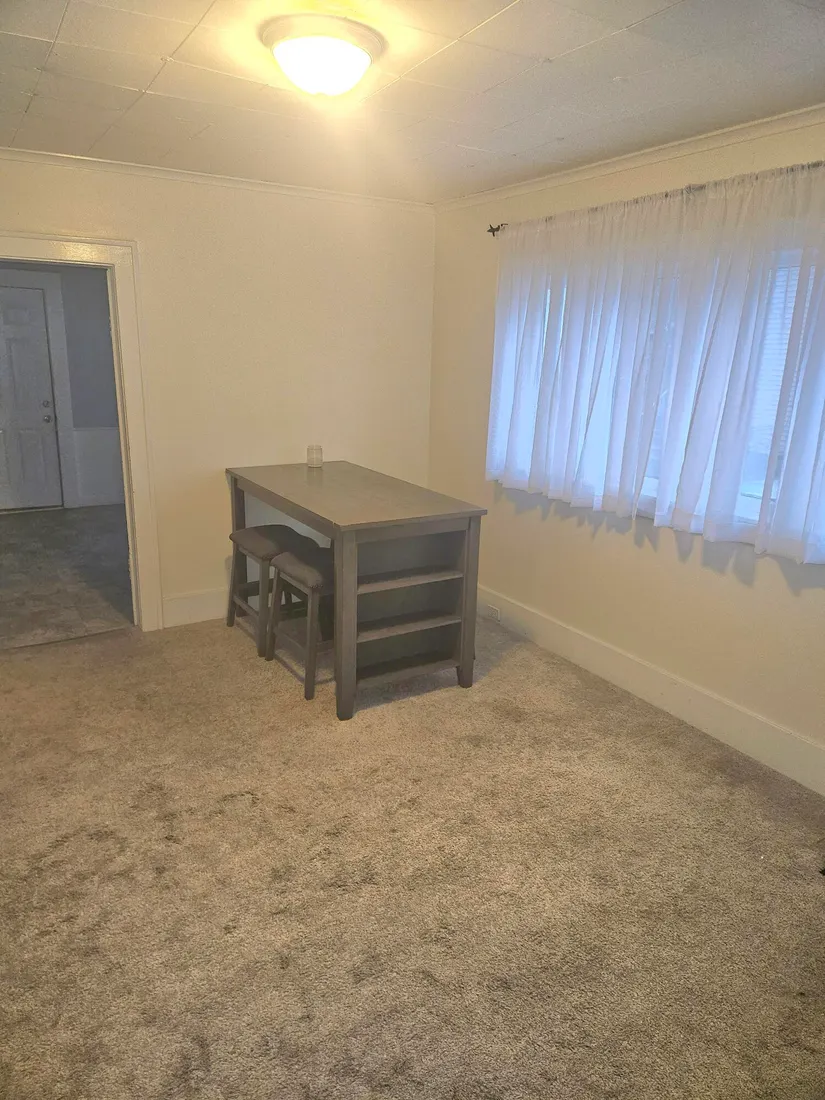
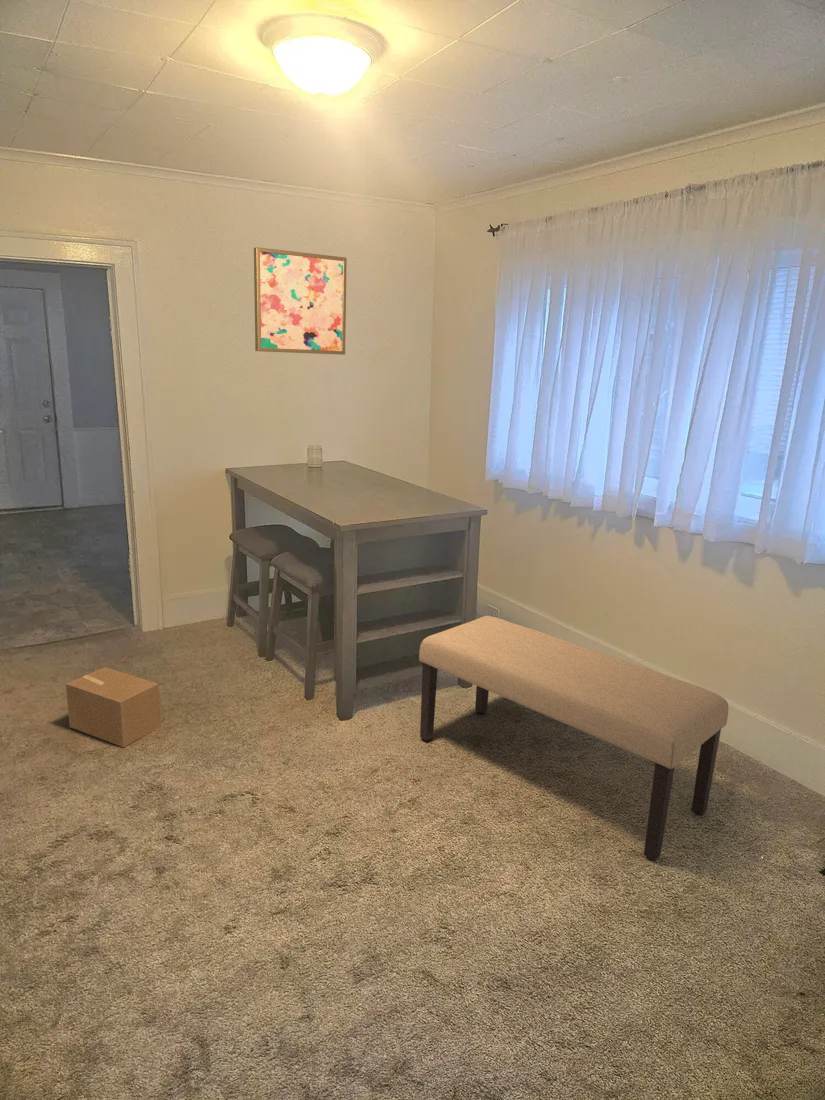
+ cardboard box (113, 705)
+ wall art (301, 303)
+ bench (558, 716)
